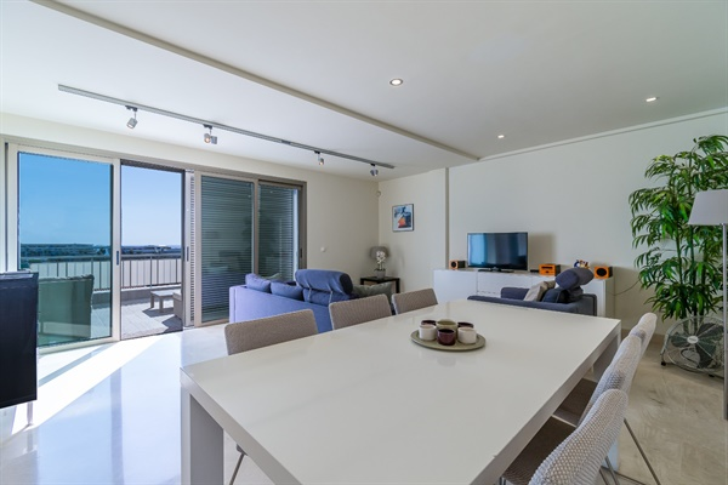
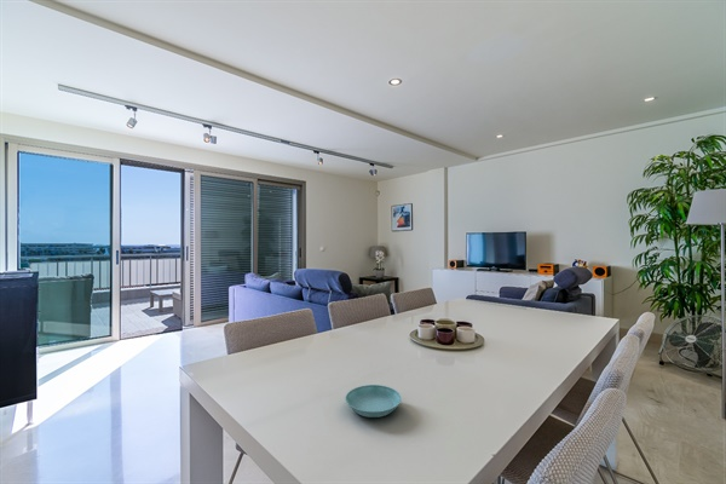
+ saucer (373, 402)
